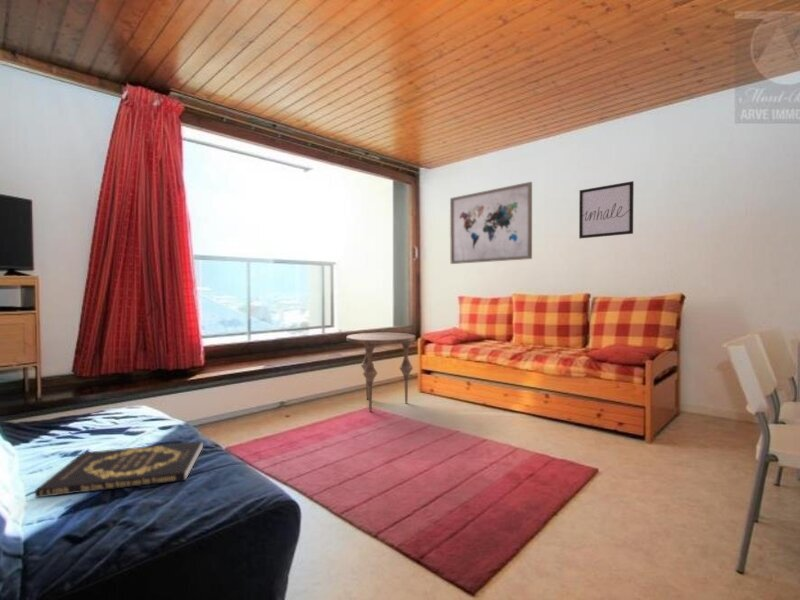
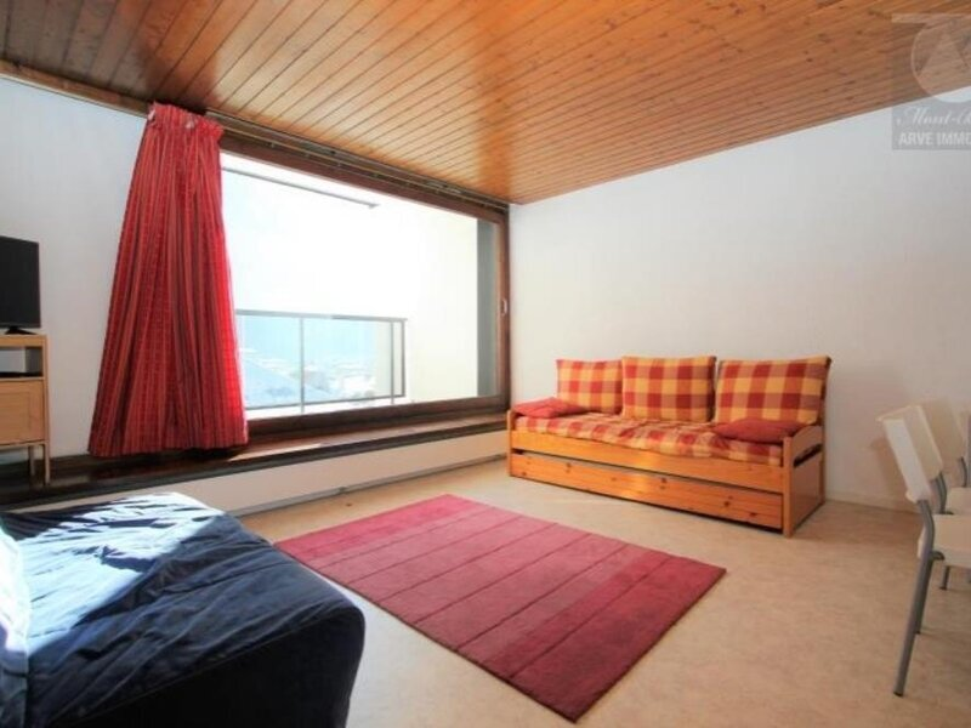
- side table (376, 371)
- wall art (488, 226)
- wall art (605, 211)
- book (130, 465)
